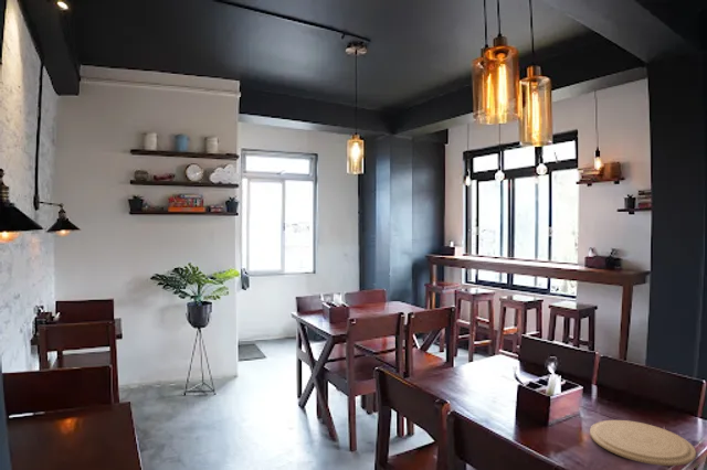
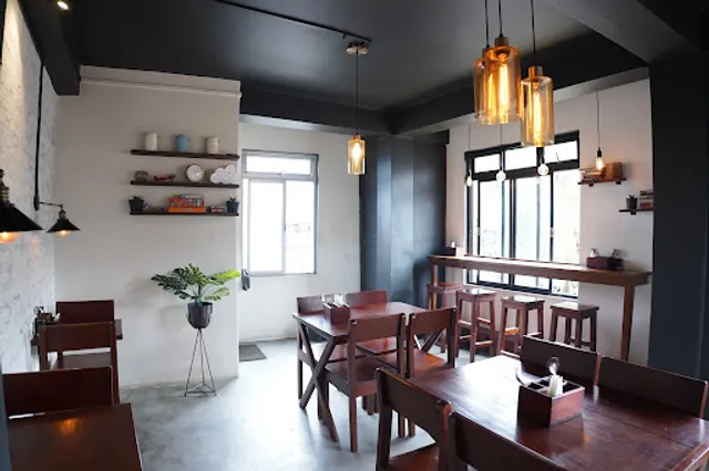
- plate (640, 439)
